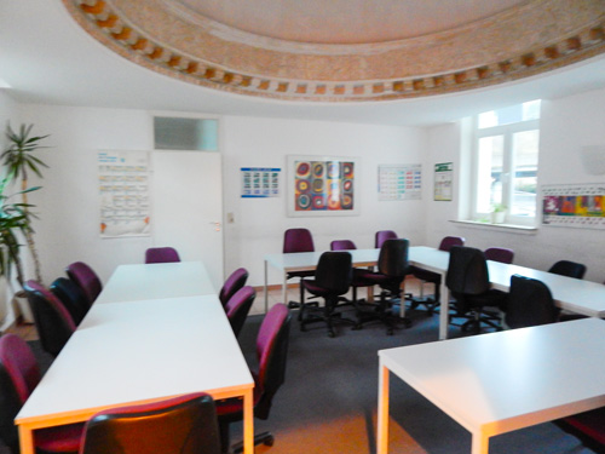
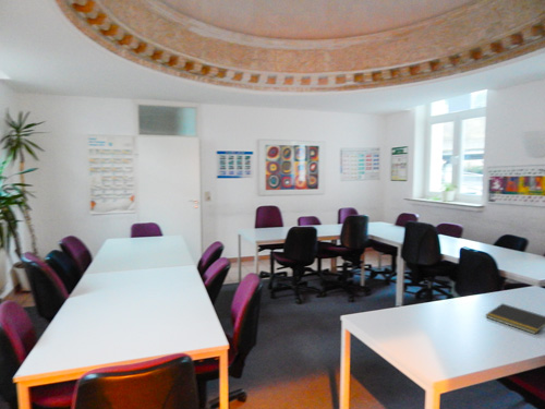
+ notepad (517, 317)
